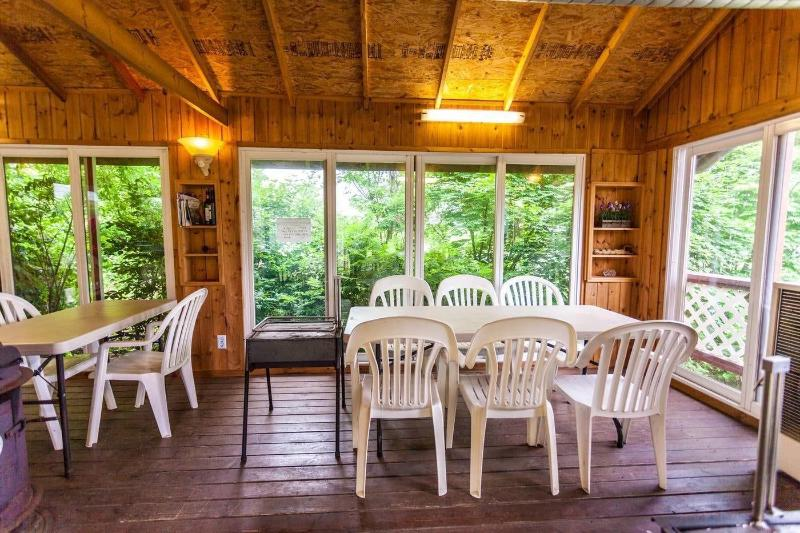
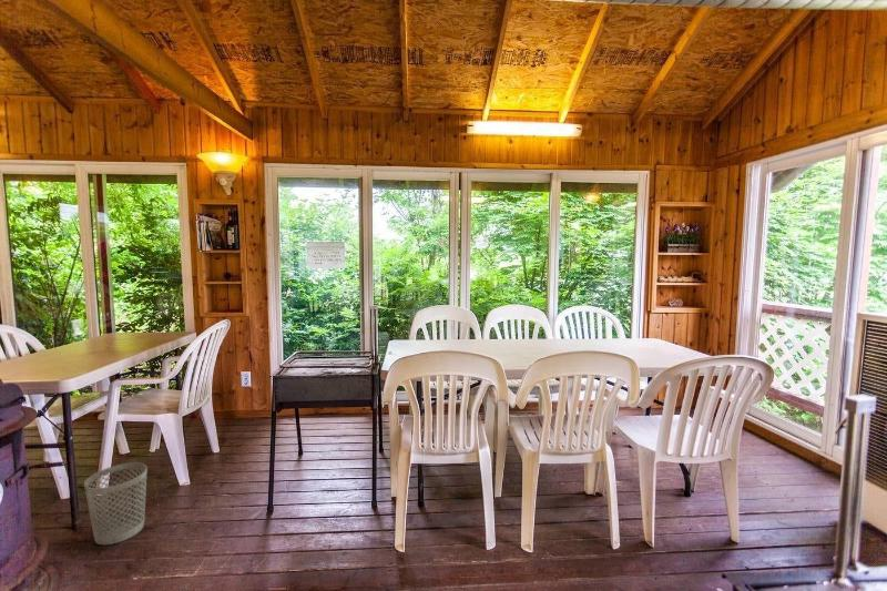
+ wastebasket (118, 502)
